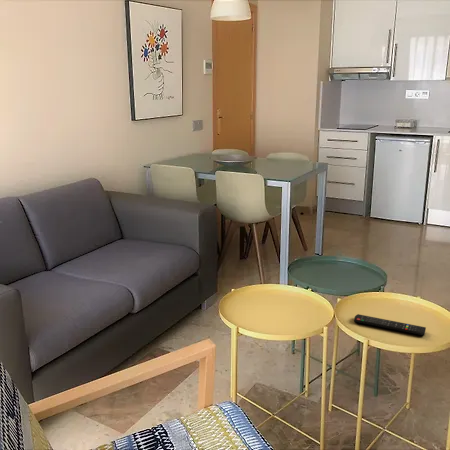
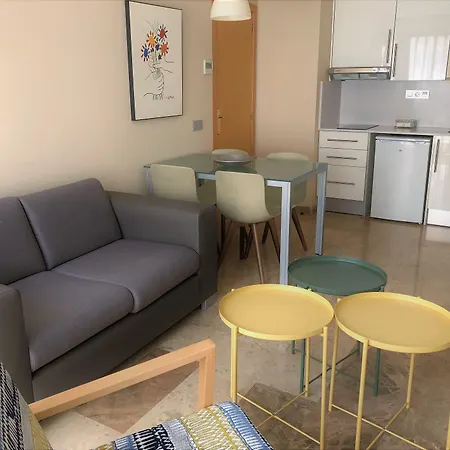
- remote control (388, 325)
